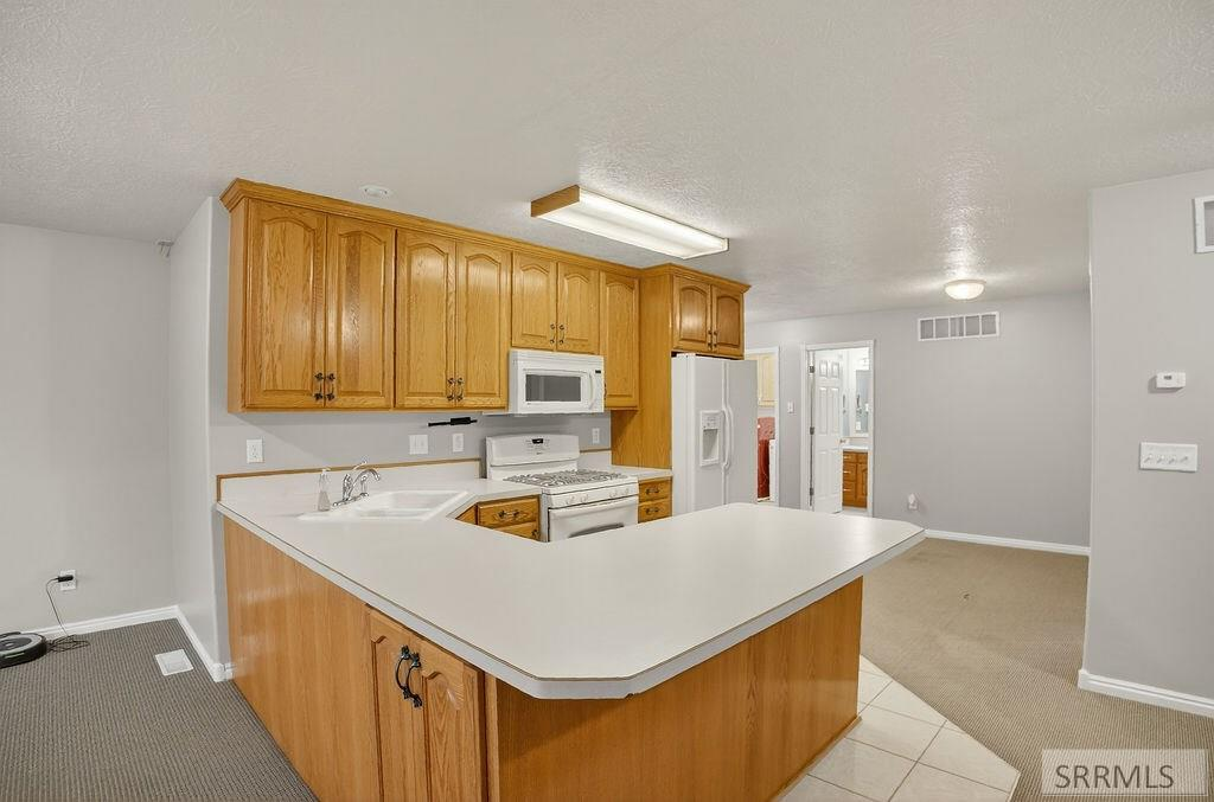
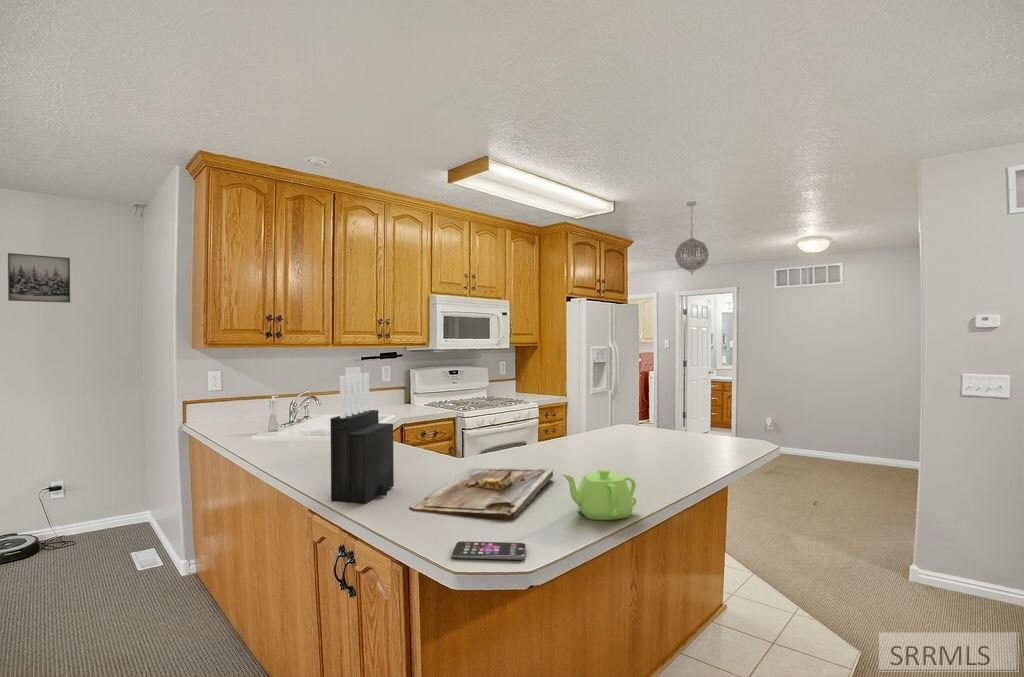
+ smartphone (489, 550)
+ cutting board (488, 481)
+ teapot (599, 491)
+ wall art (39, 278)
+ pendant light (691, 239)
+ knife block (367, 434)
